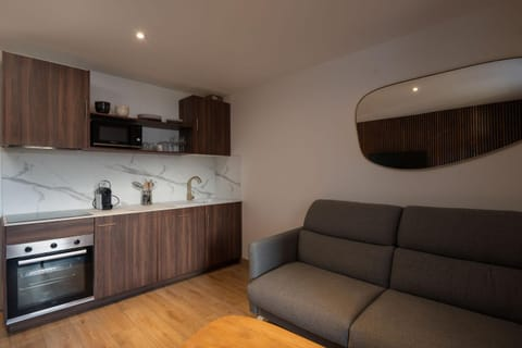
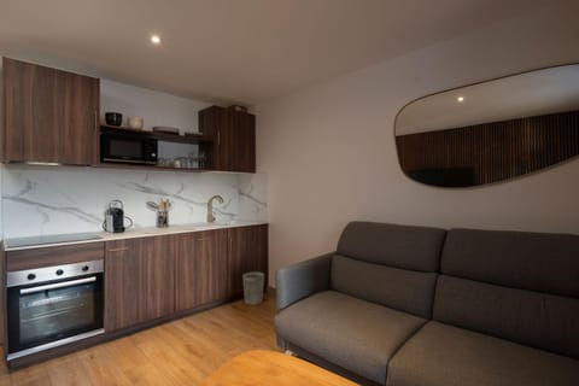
+ wastebasket (253, 287)
